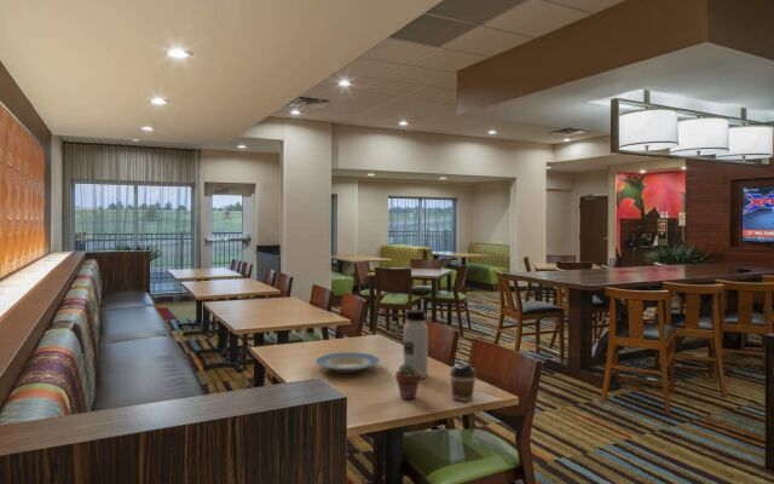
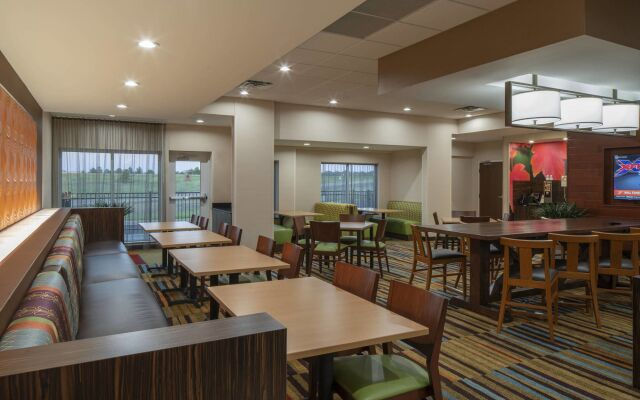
- coffee cup (462, 380)
- plate (347, 363)
- water bottle (415, 342)
- potted succulent (408, 379)
